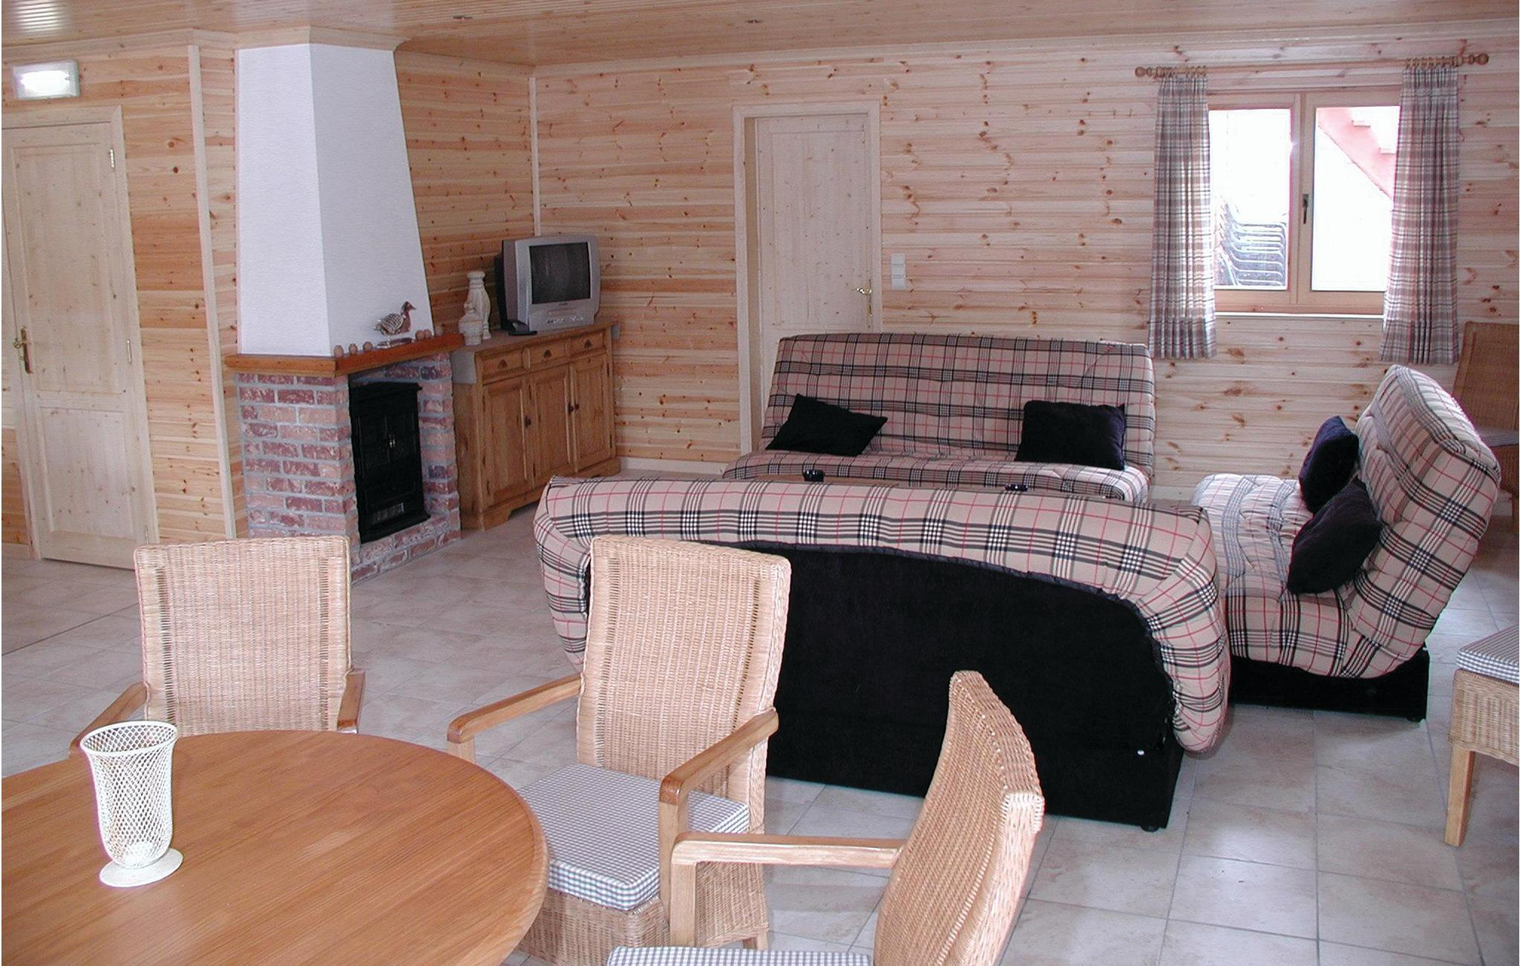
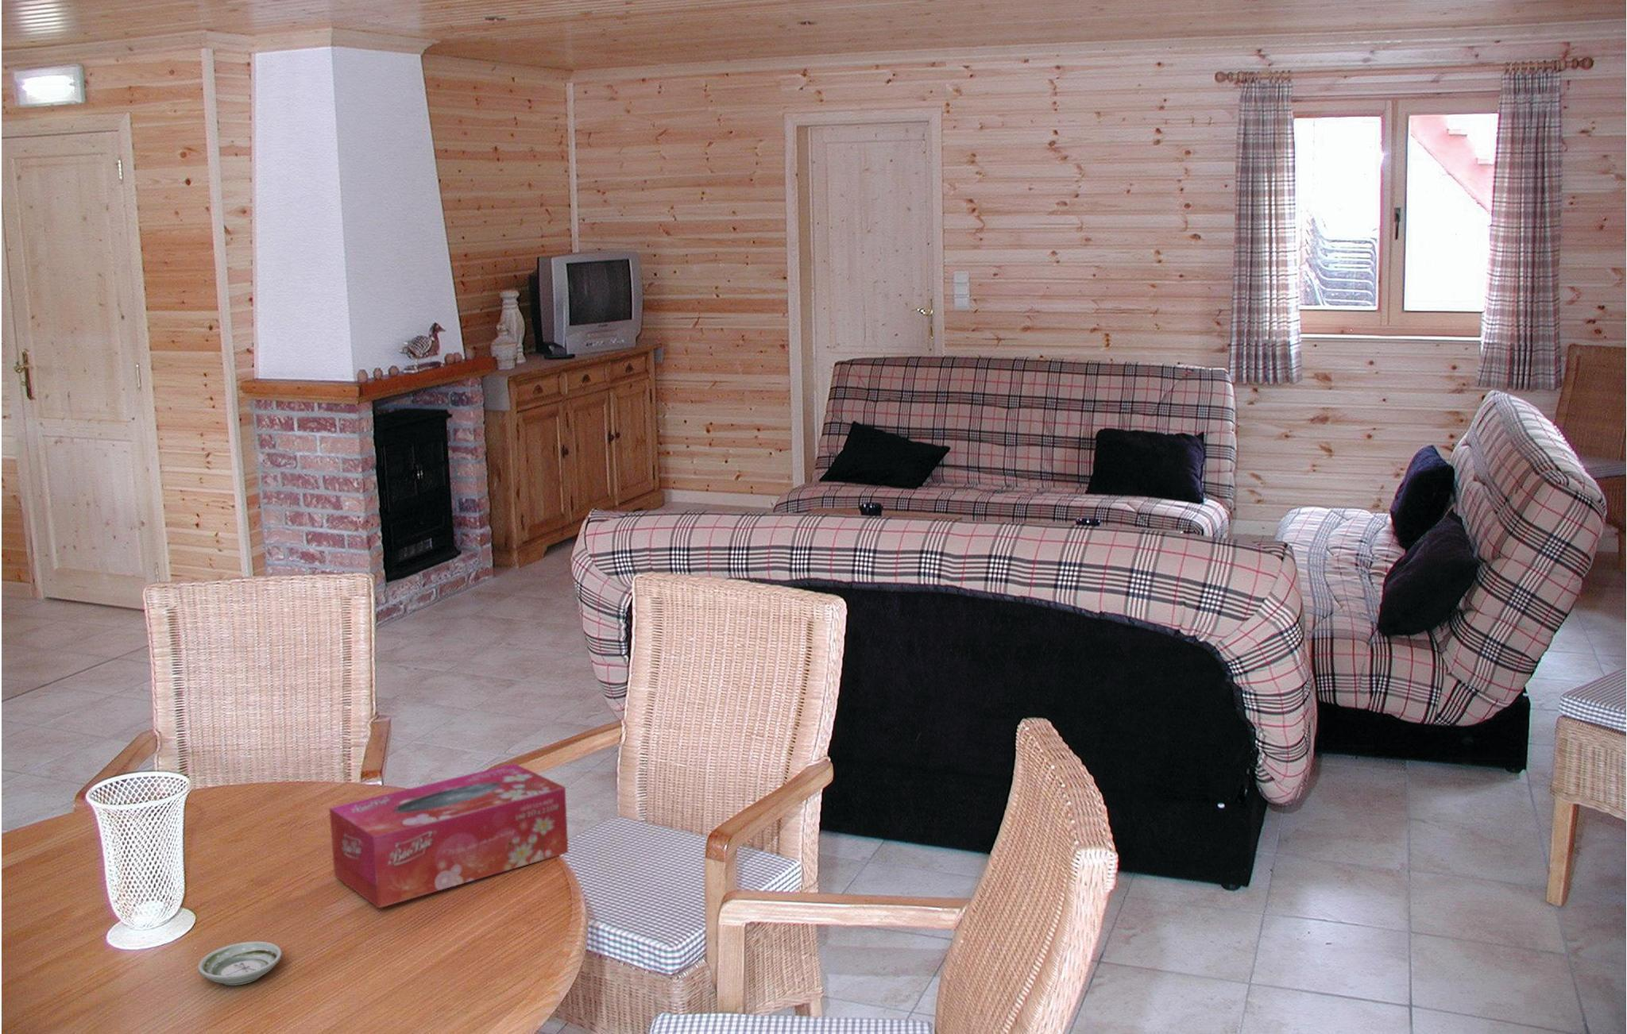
+ saucer (241, 966)
+ tissue box (451, 831)
